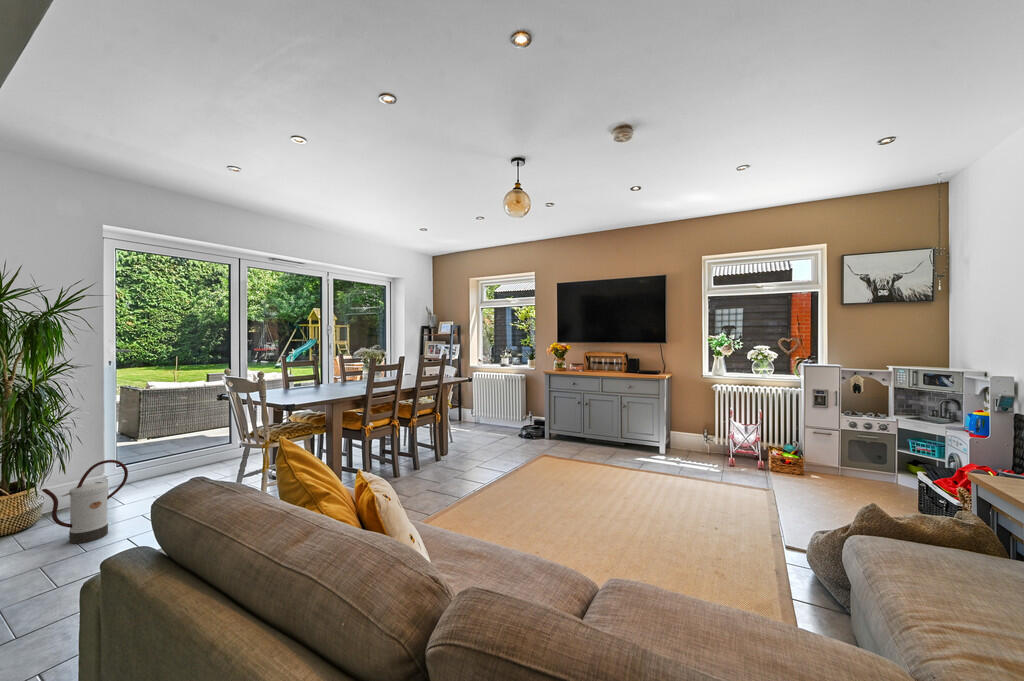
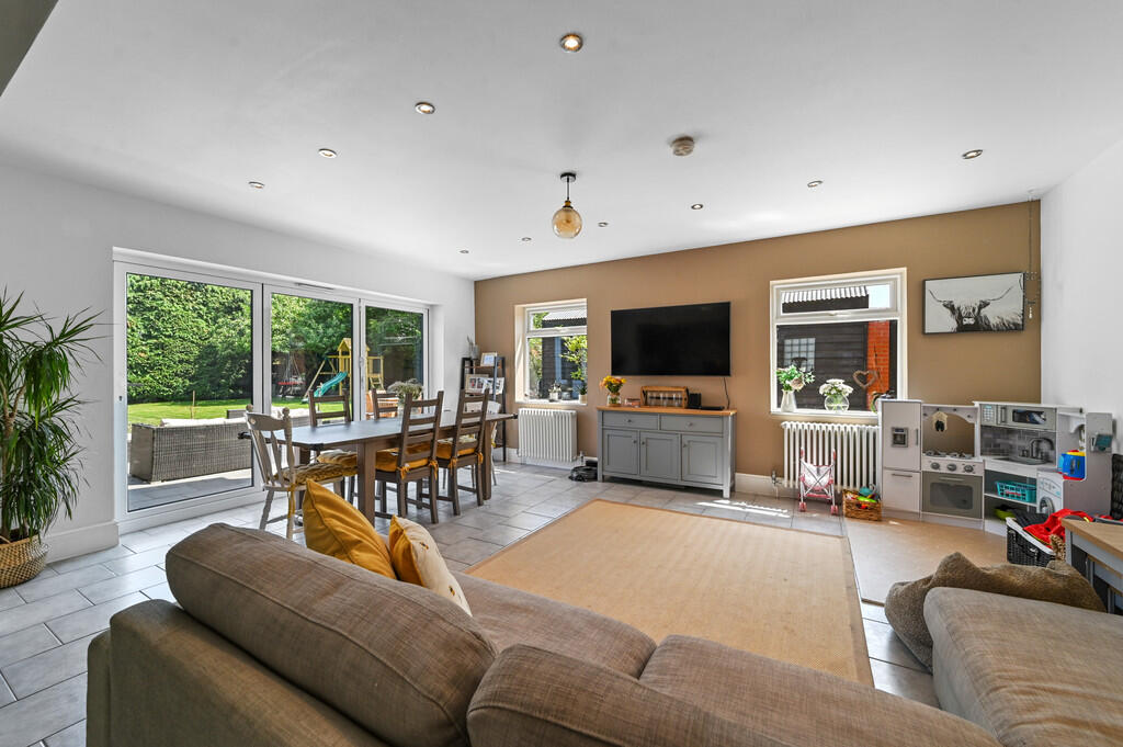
- watering can (87, 500)
